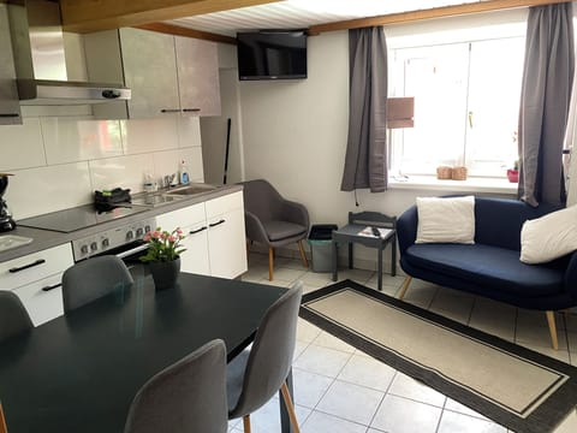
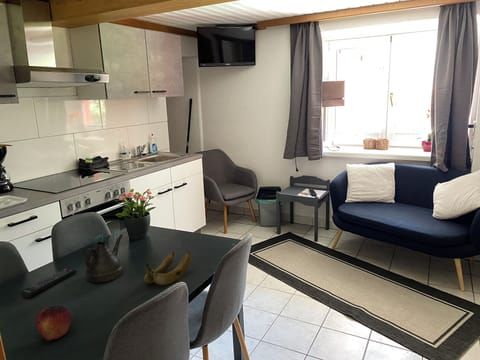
+ remote control (50, 281)
+ banana (168, 265)
+ fruit (53, 321)
+ teapot (107, 256)
